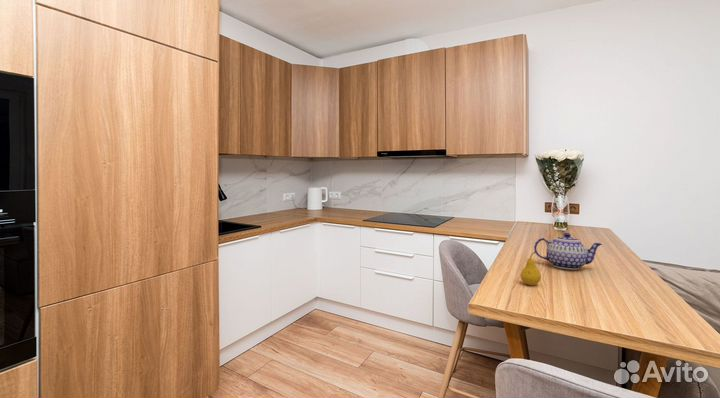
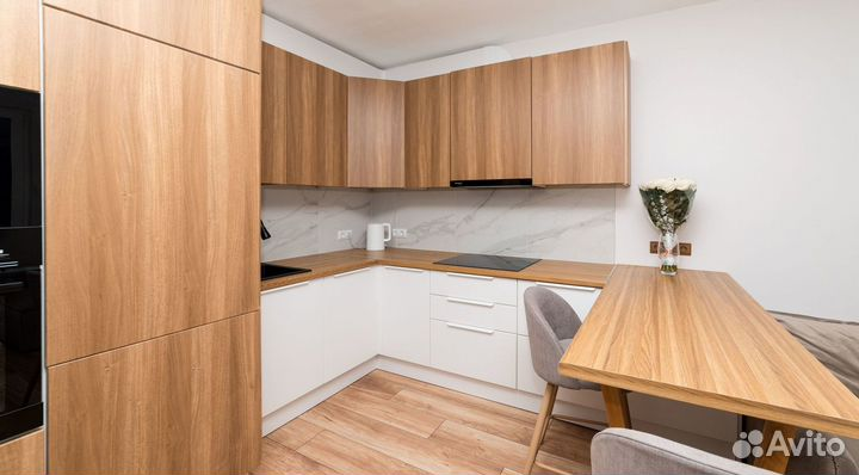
- fruit (530, 268)
- teapot (566, 249)
